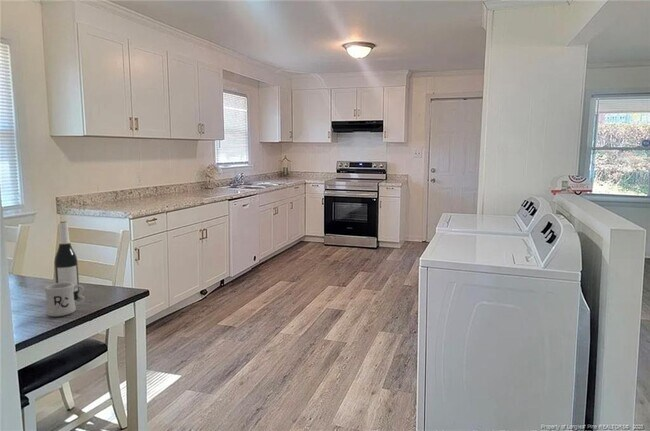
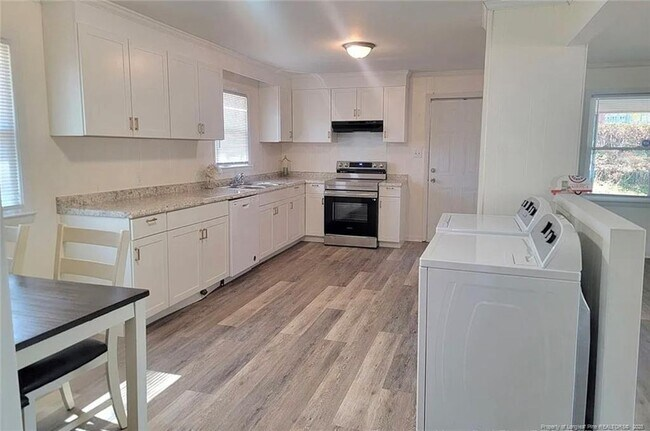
- mug (65, 298)
- wine bottle (65, 260)
